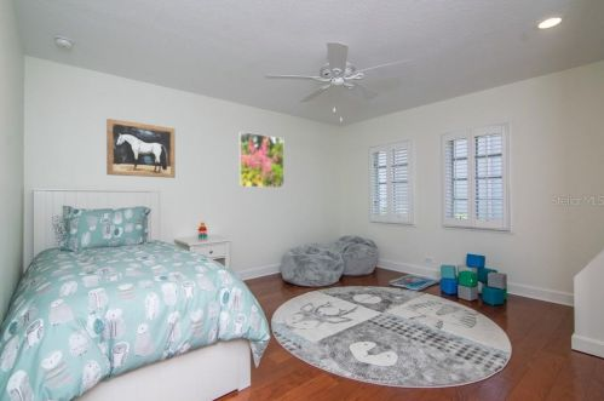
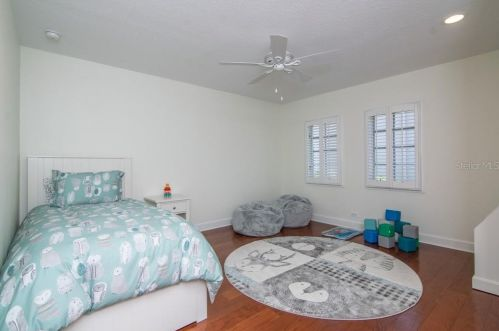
- wall art (143, 149)
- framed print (263, 161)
